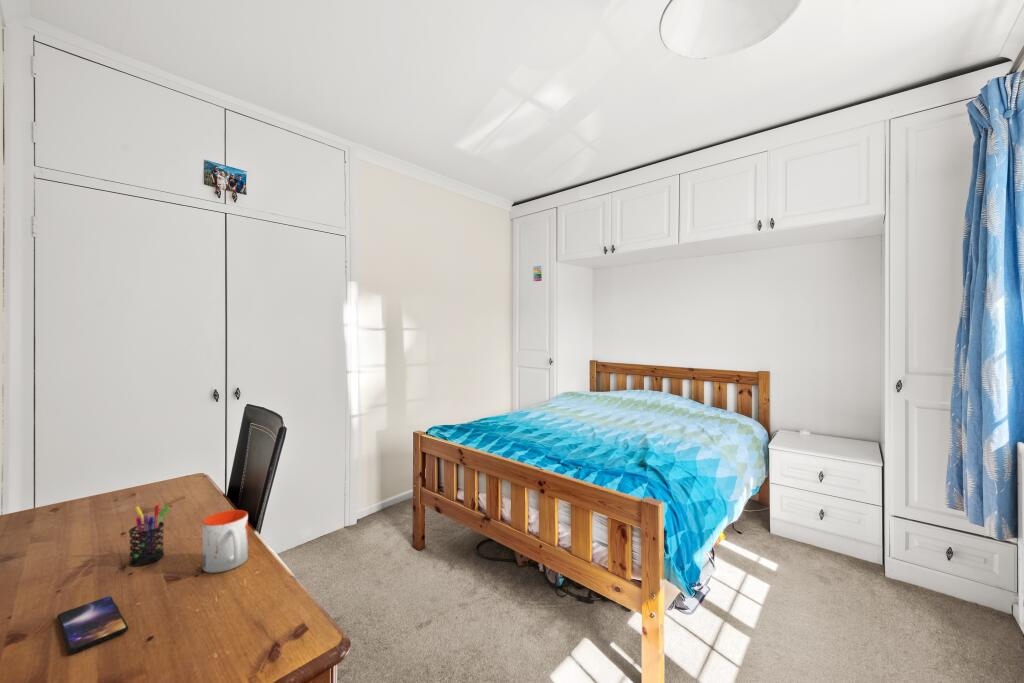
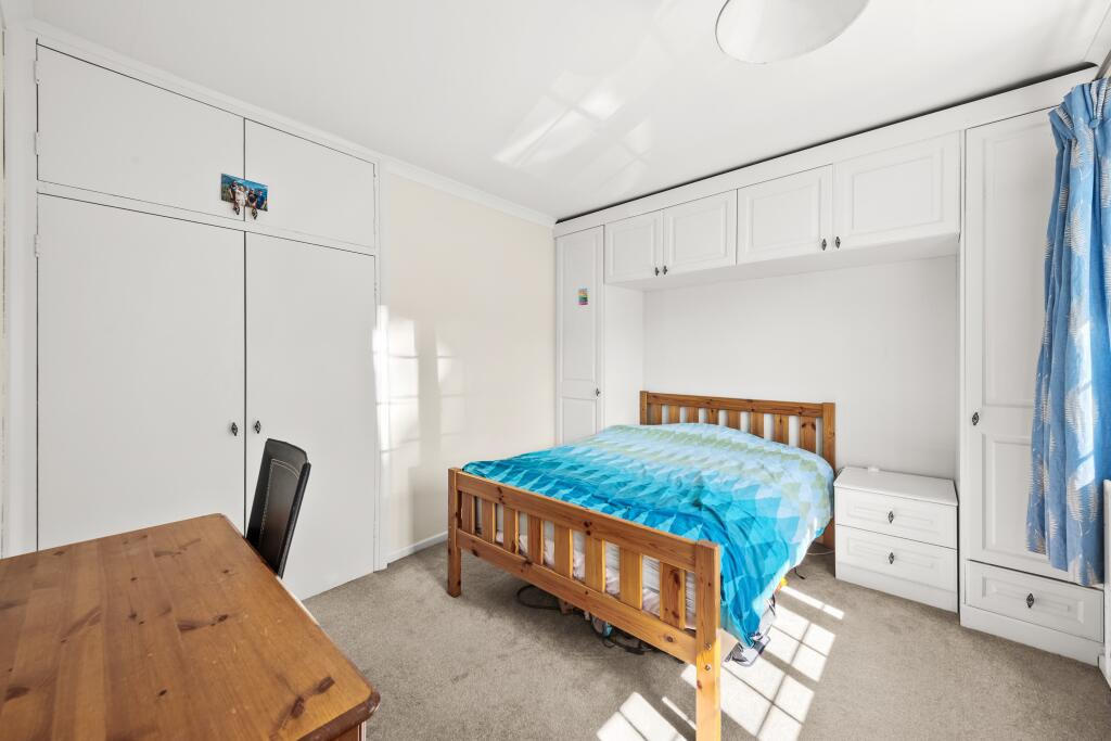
- pen holder (151, 530)
- smartphone (92, 622)
- mug (228, 542)
